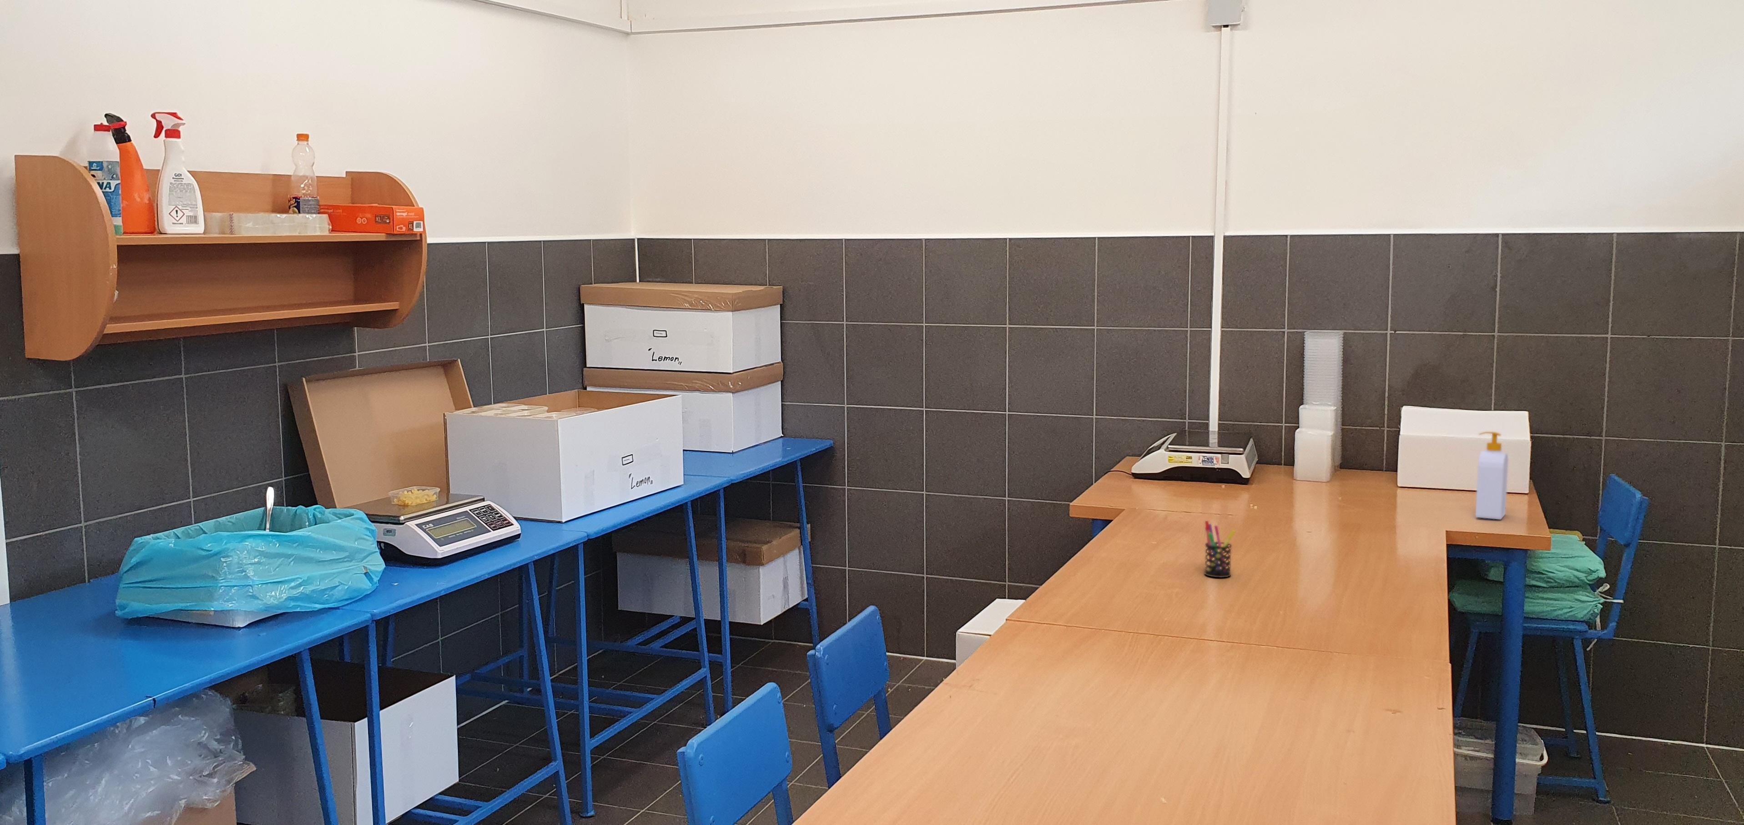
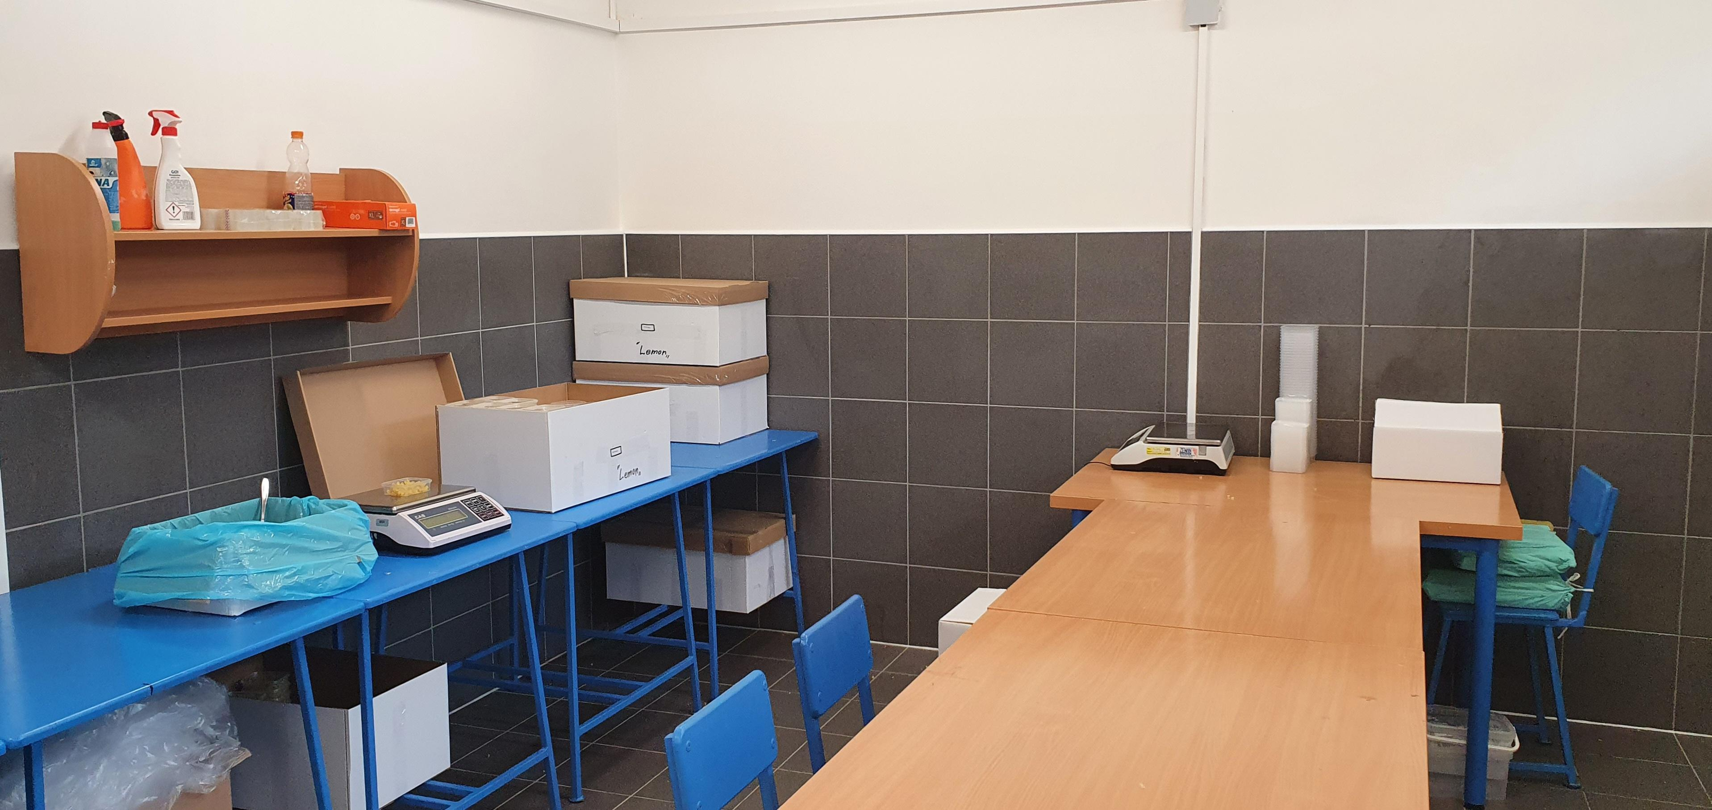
- pen holder (1216, 548)
- soap bottle (1492, 474)
